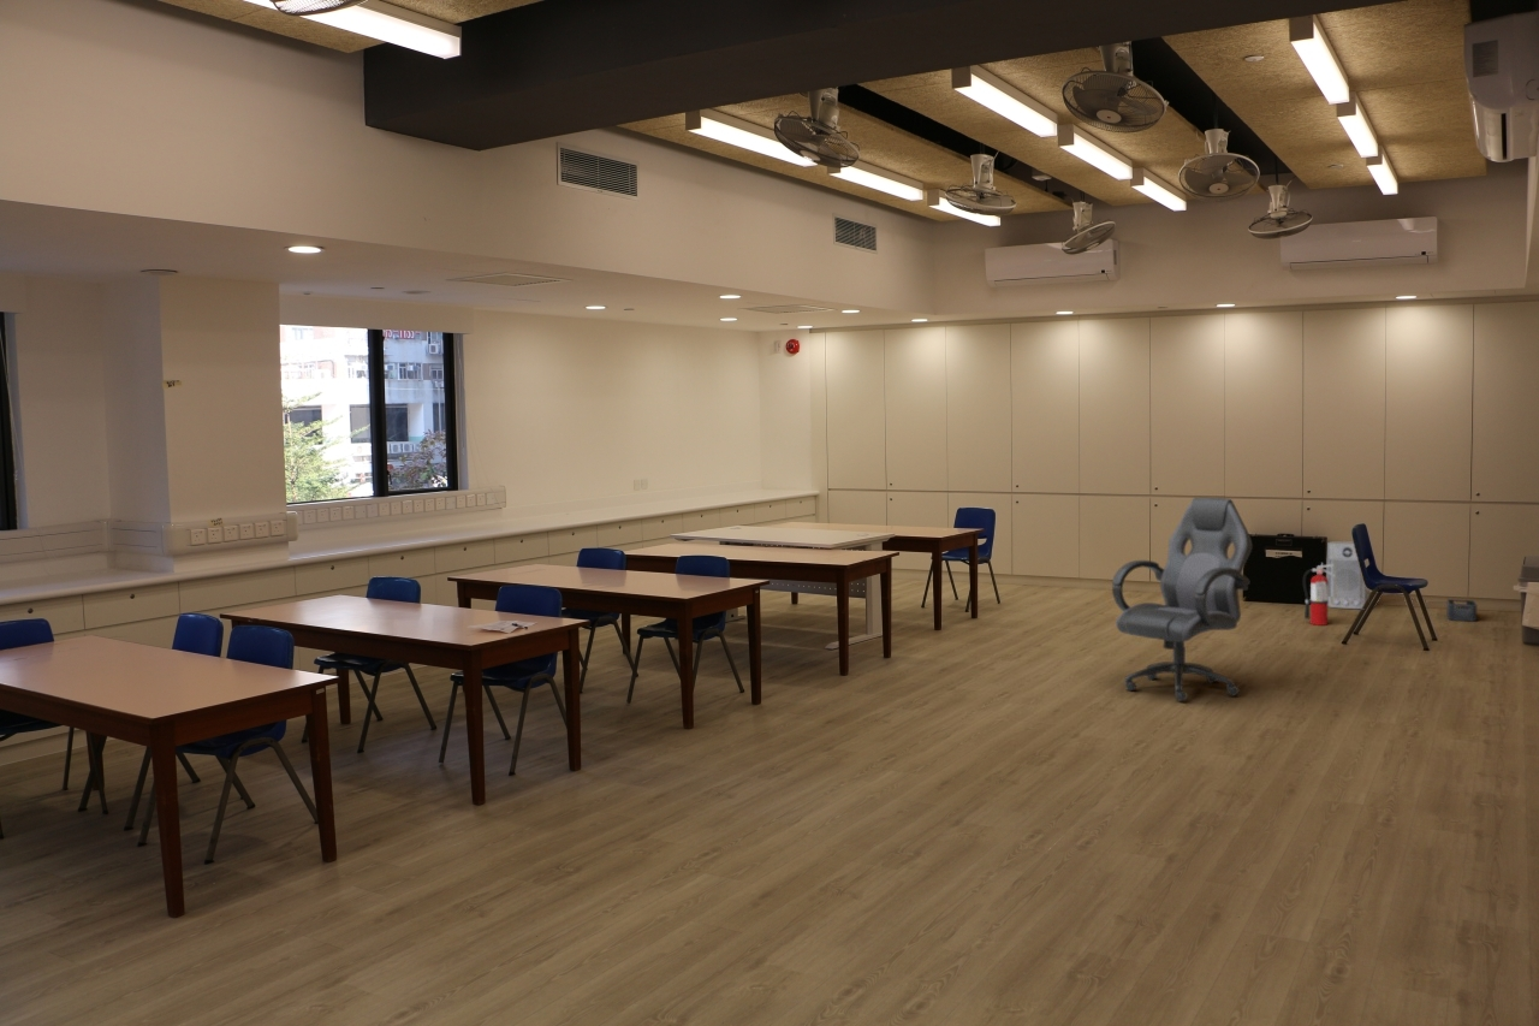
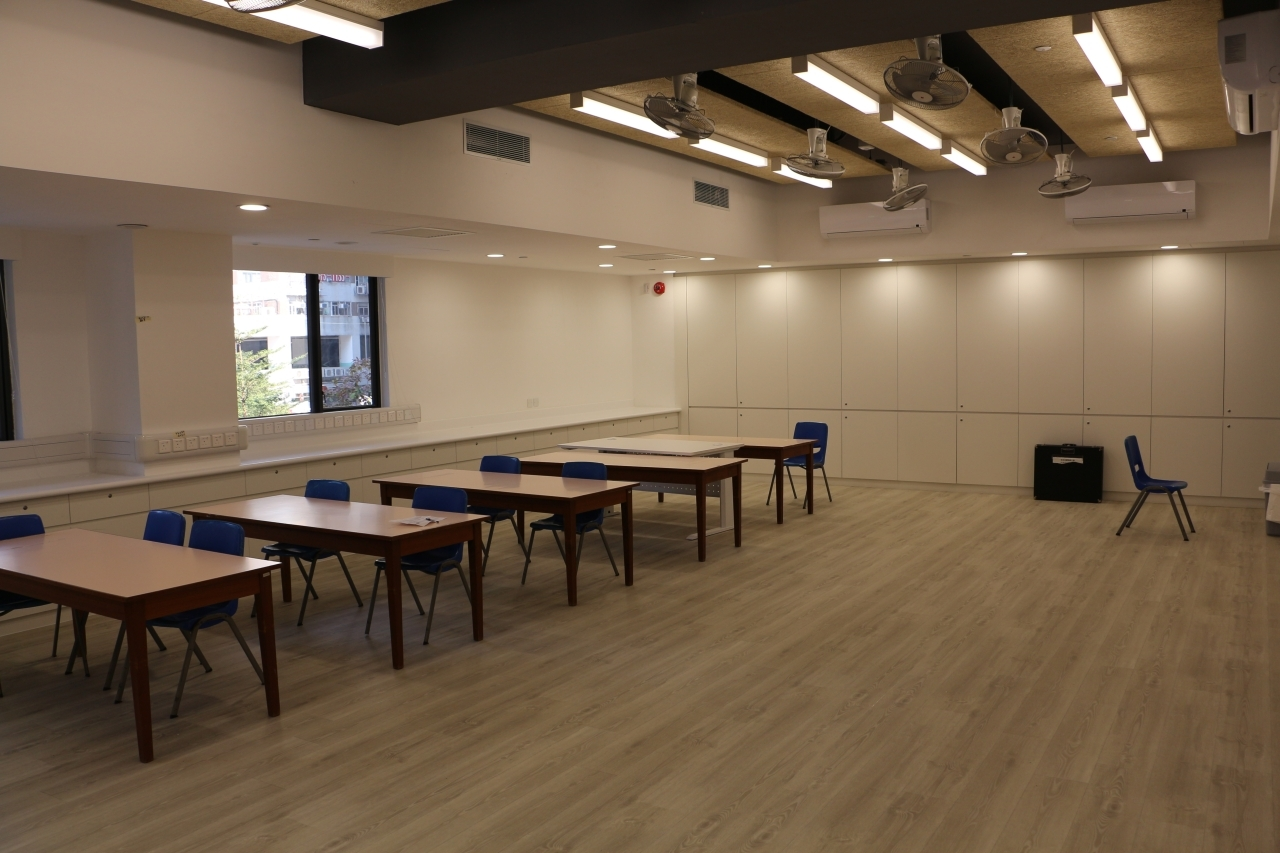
- air purifier (1347, 574)
- storage bin (1461, 610)
- chair (1181, 594)
- fire extinguisher (1318, 593)
